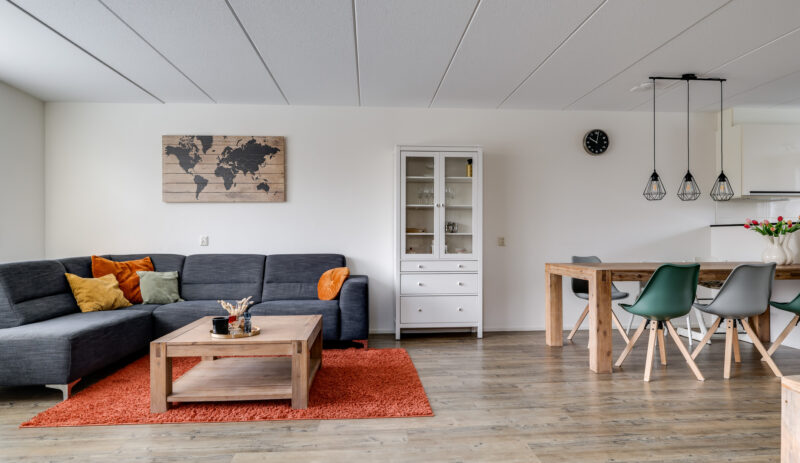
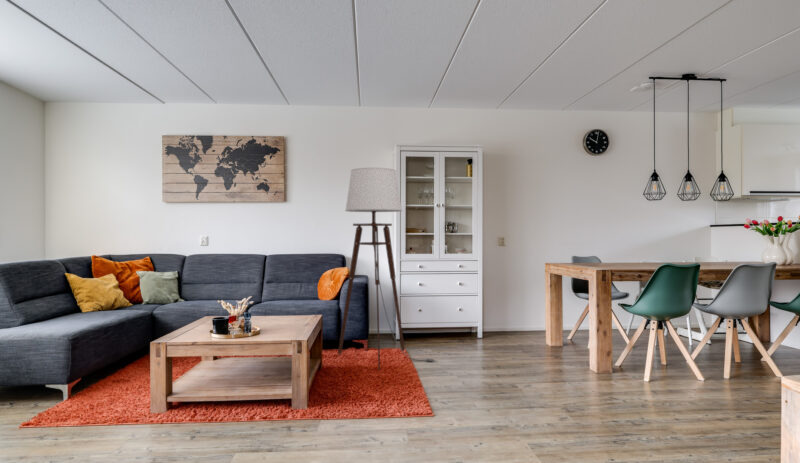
+ floor lamp (388, 264)
